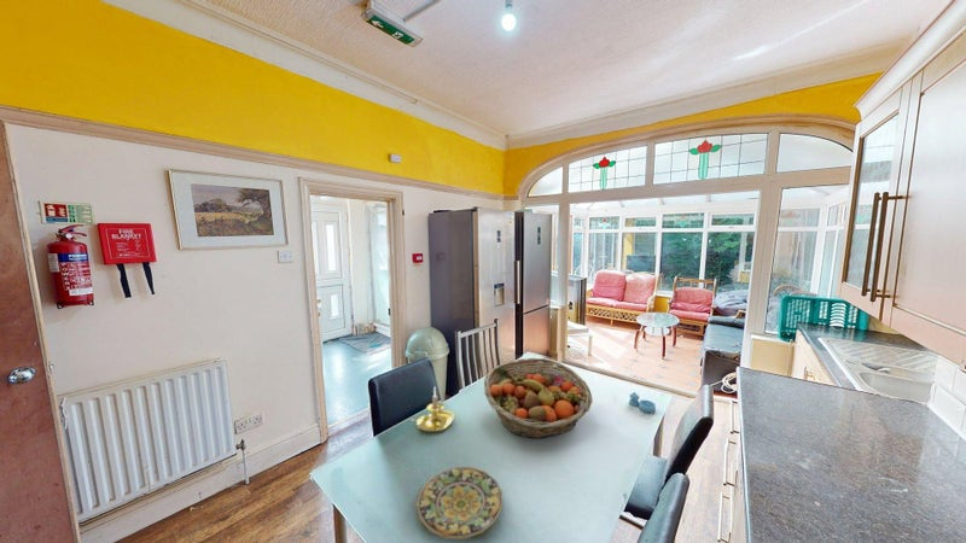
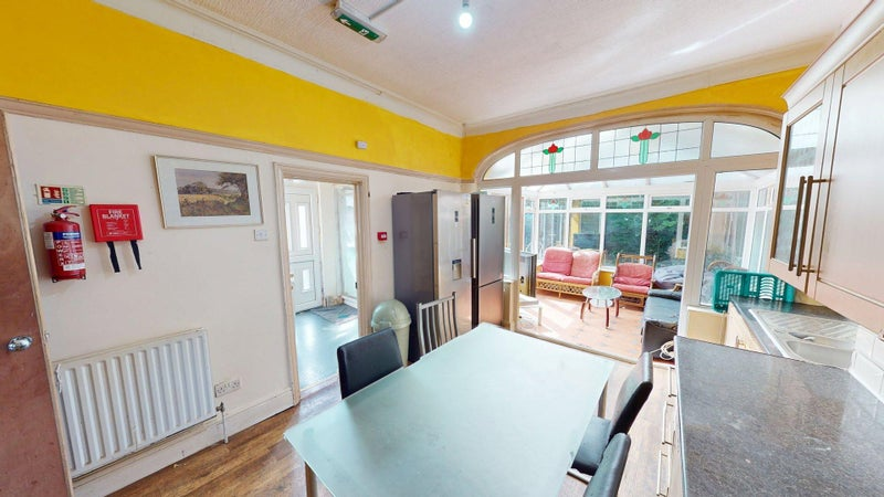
- fruit basket (536, 395)
- plate (460, 501)
- candle holder (432, 405)
- salt and pepper shaker (641, 401)
